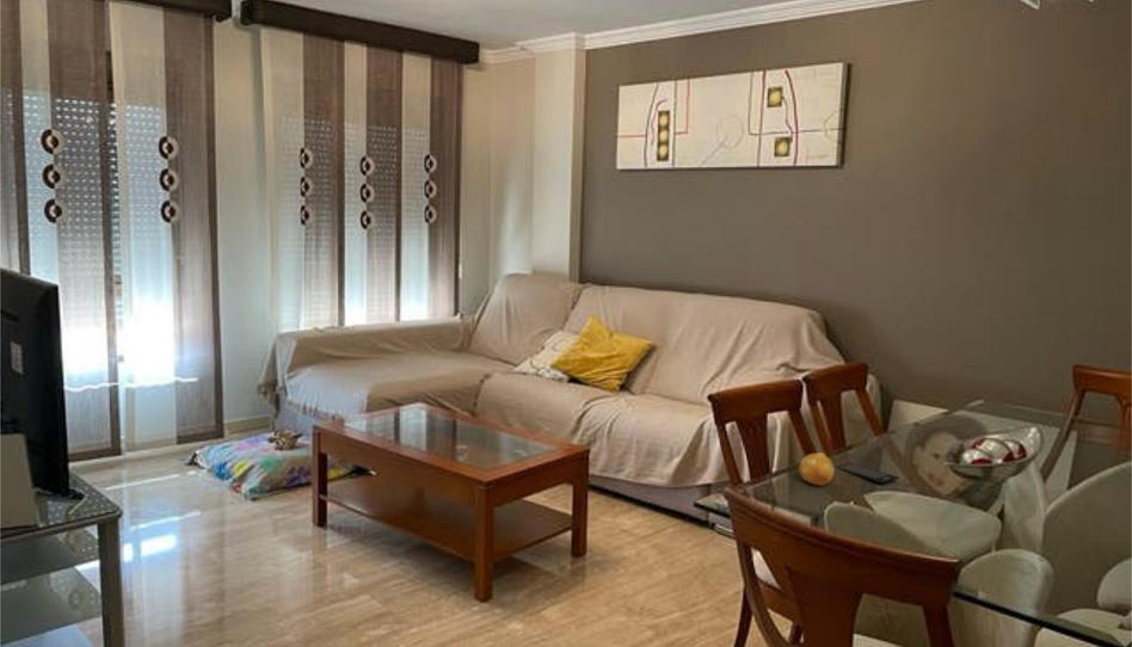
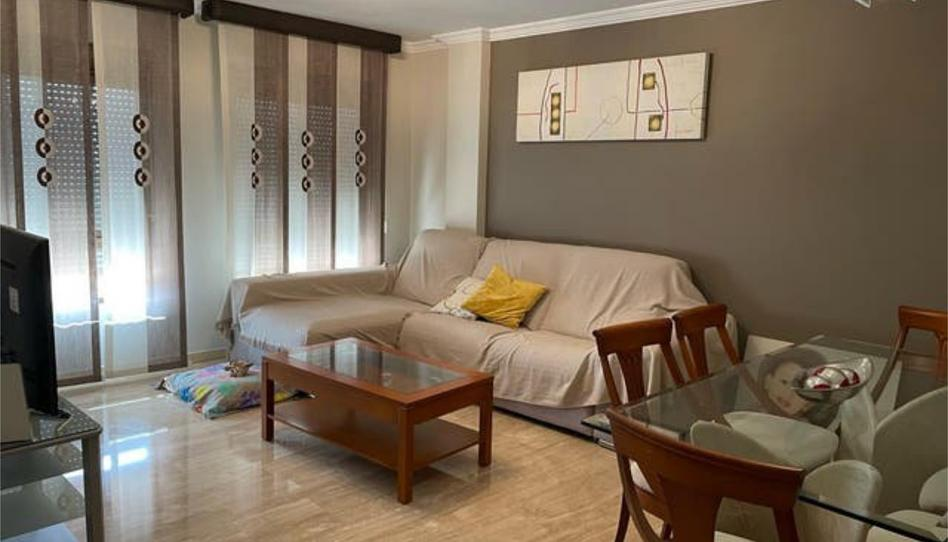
- smartphone (865, 472)
- fruit (817, 469)
